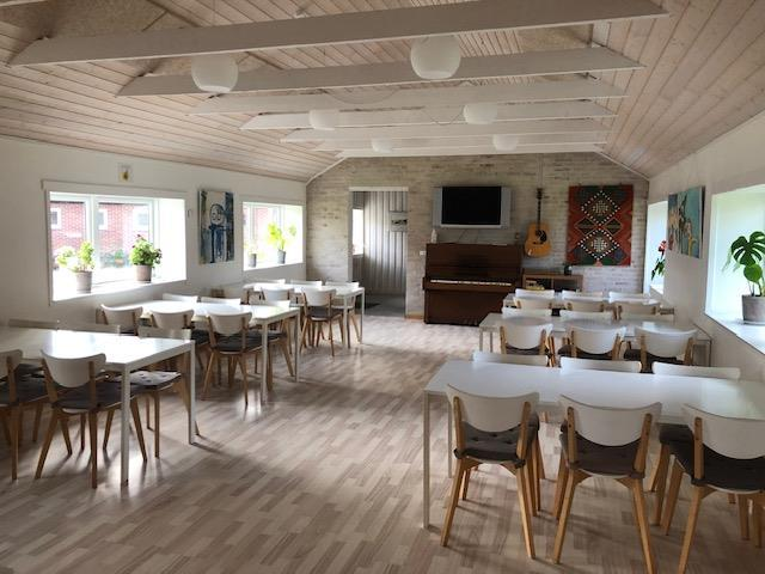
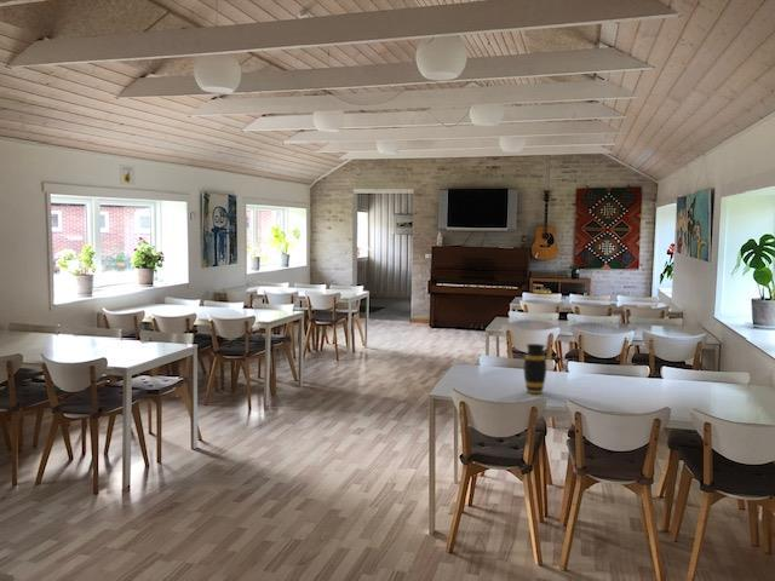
+ vase (534, 368)
